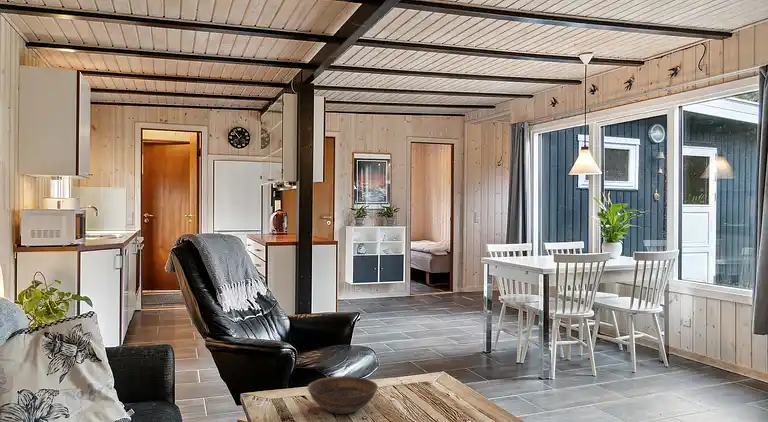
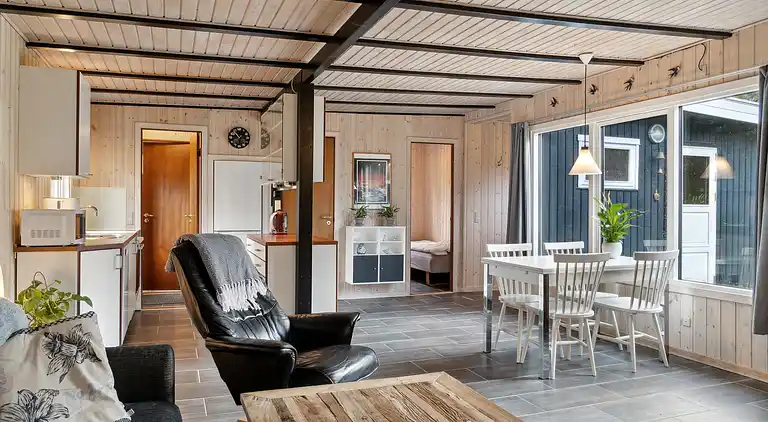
- bowl (342, 397)
